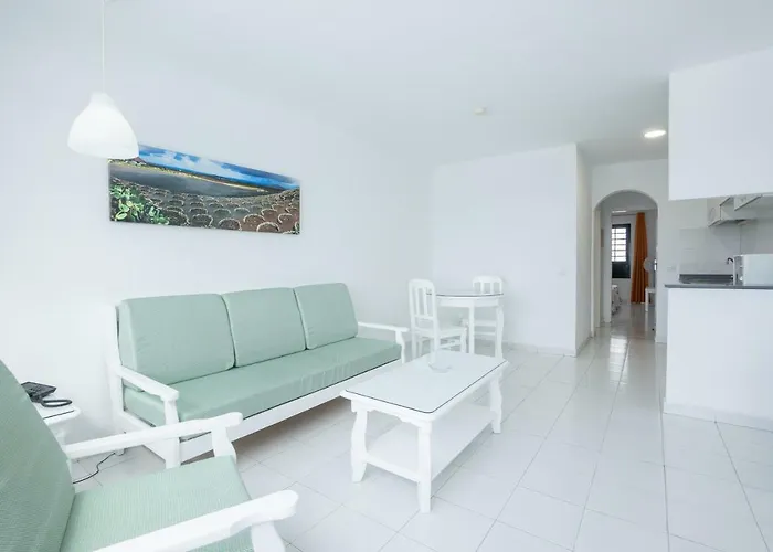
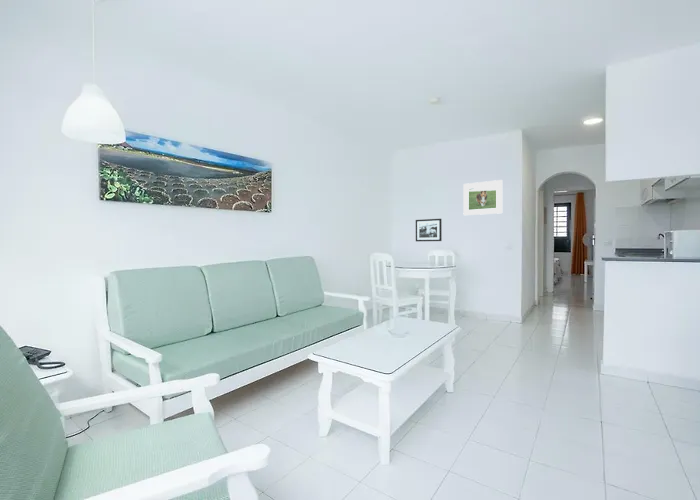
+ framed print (482, 198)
+ picture frame (428, 230)
